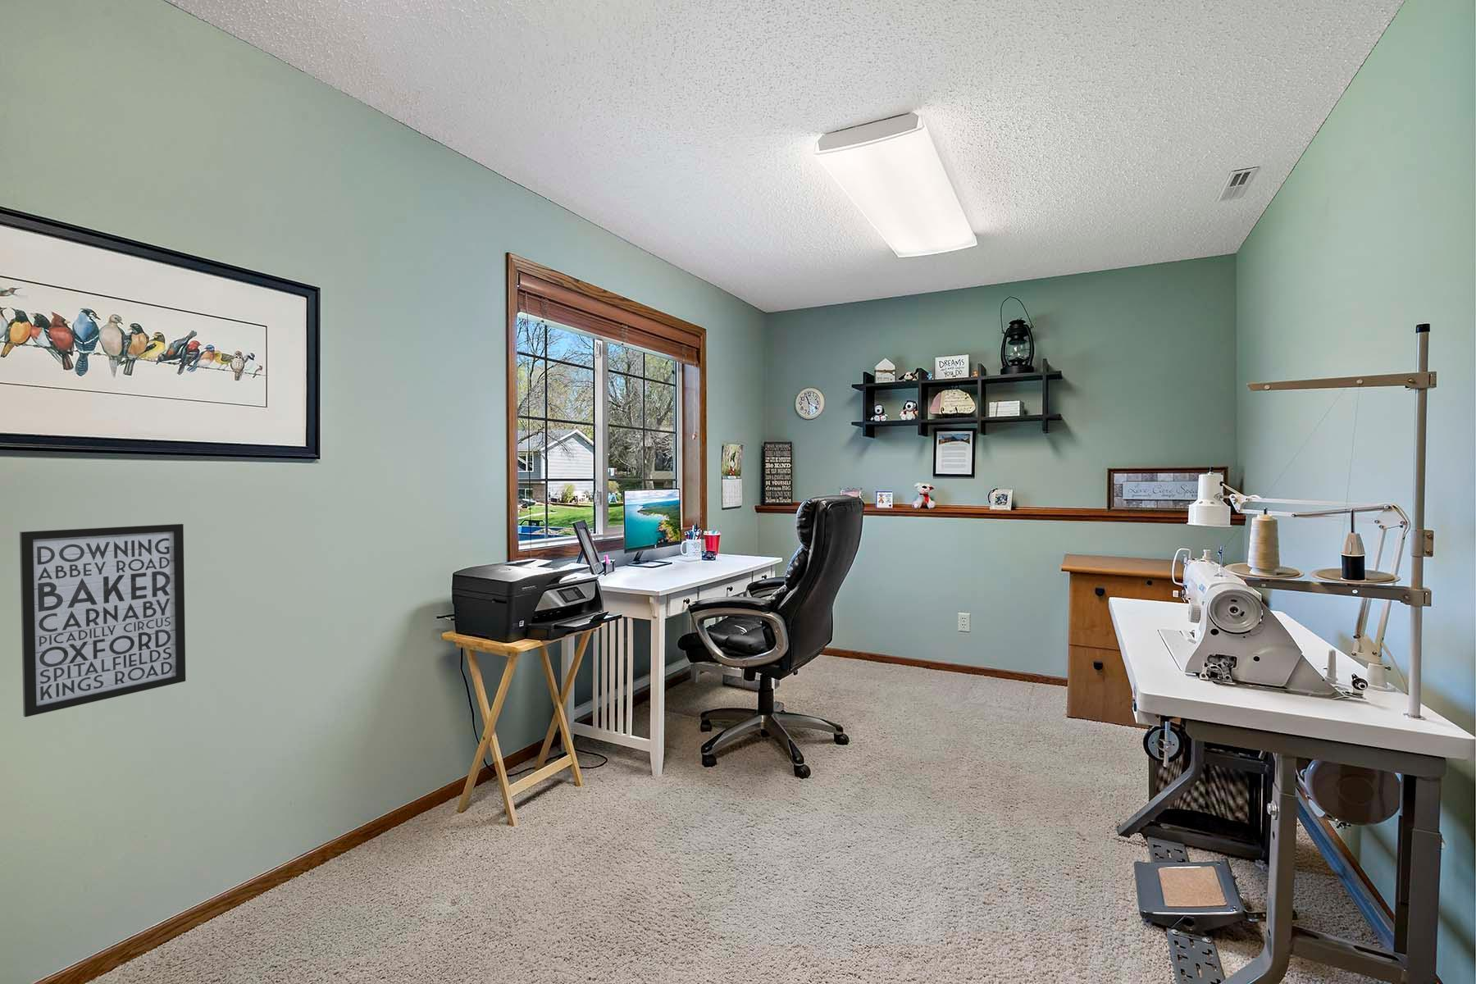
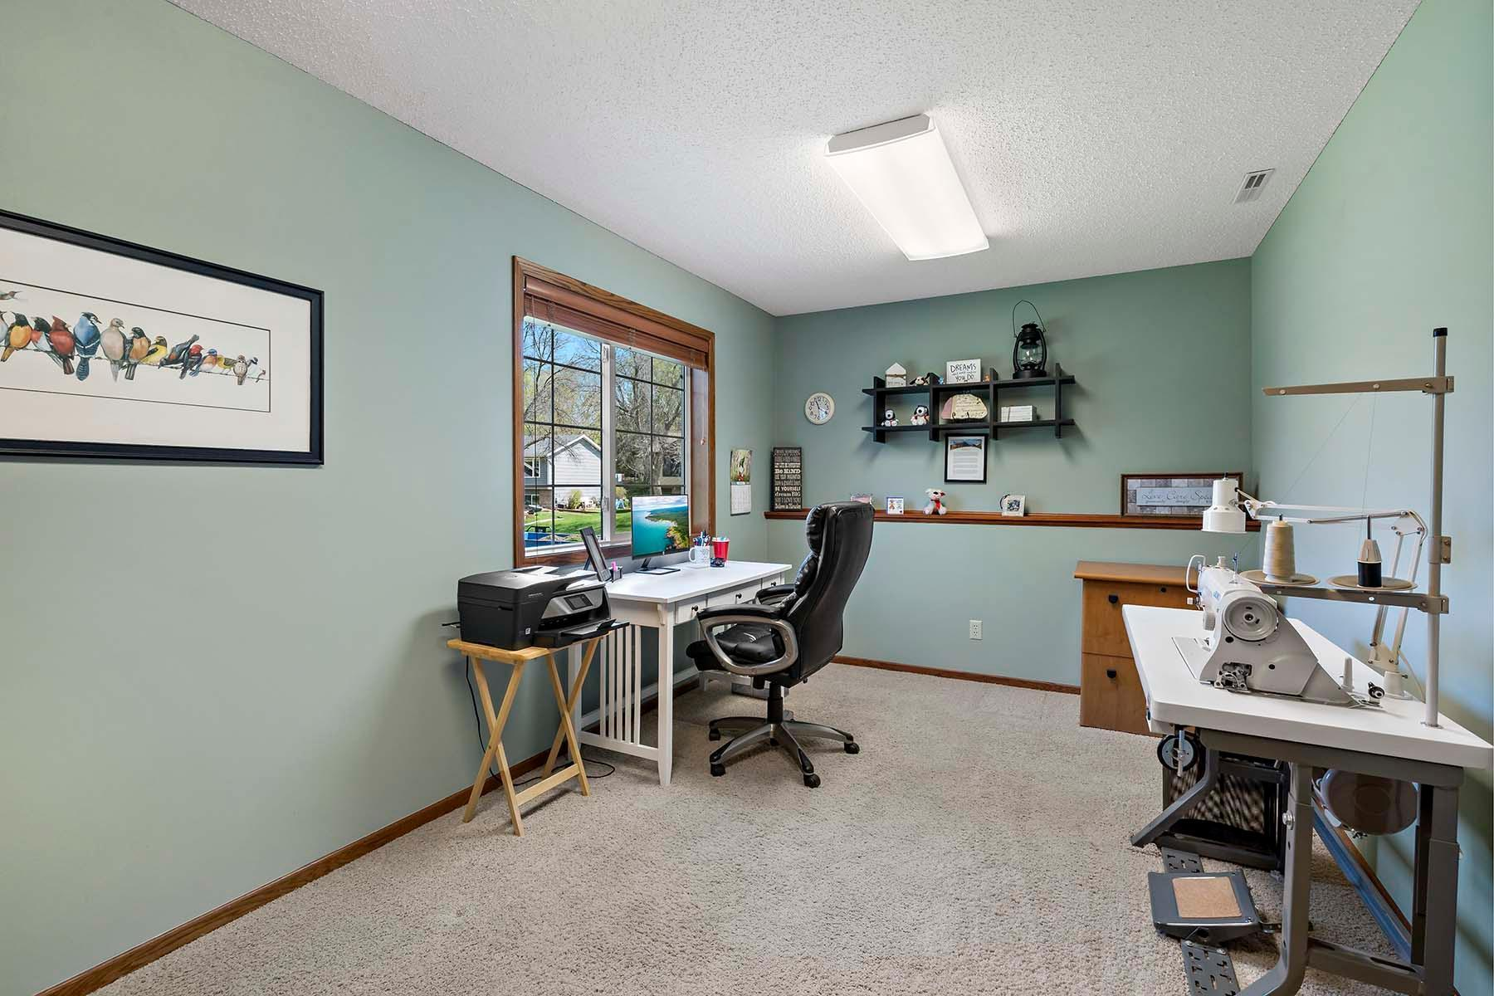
- wall art (109, 613)
